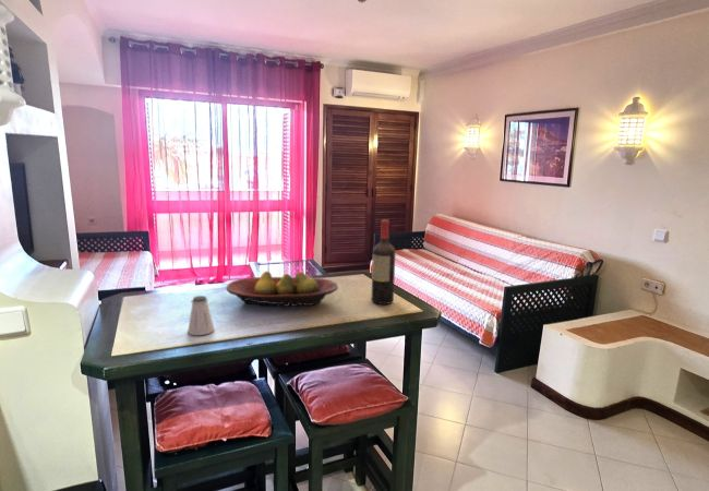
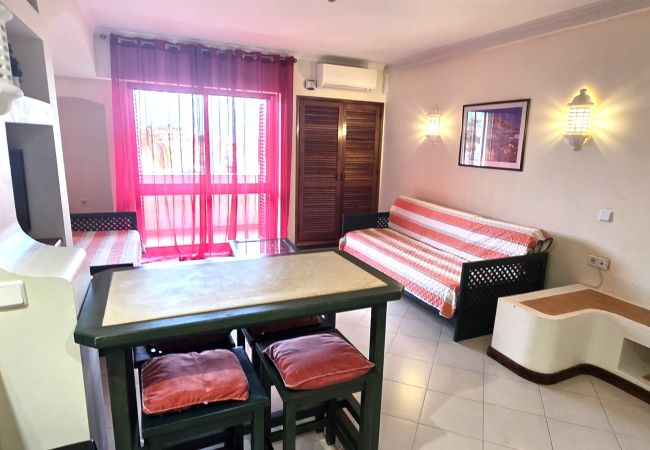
- fruit bowl (283, 286)
- wine bottle (383, 261)
- saltshaker (200, 313)
